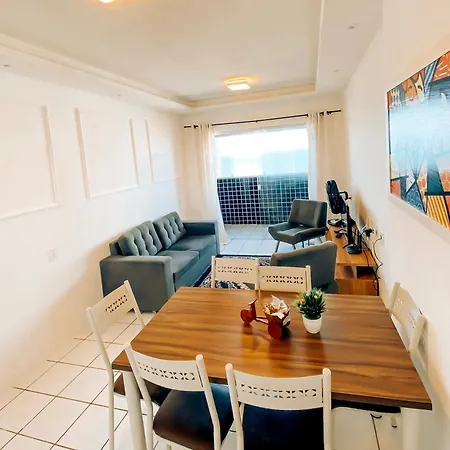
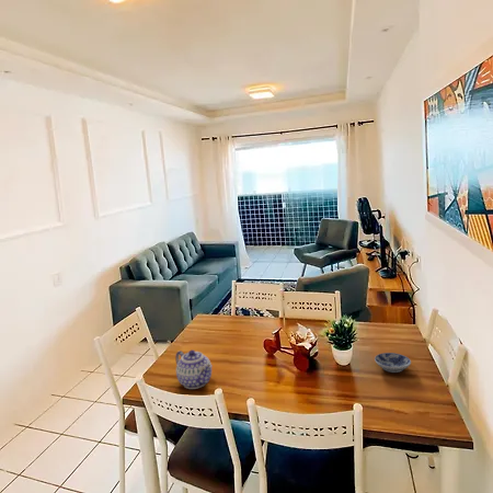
+ teapot (193, 366)
+ bowl (392, 363)
